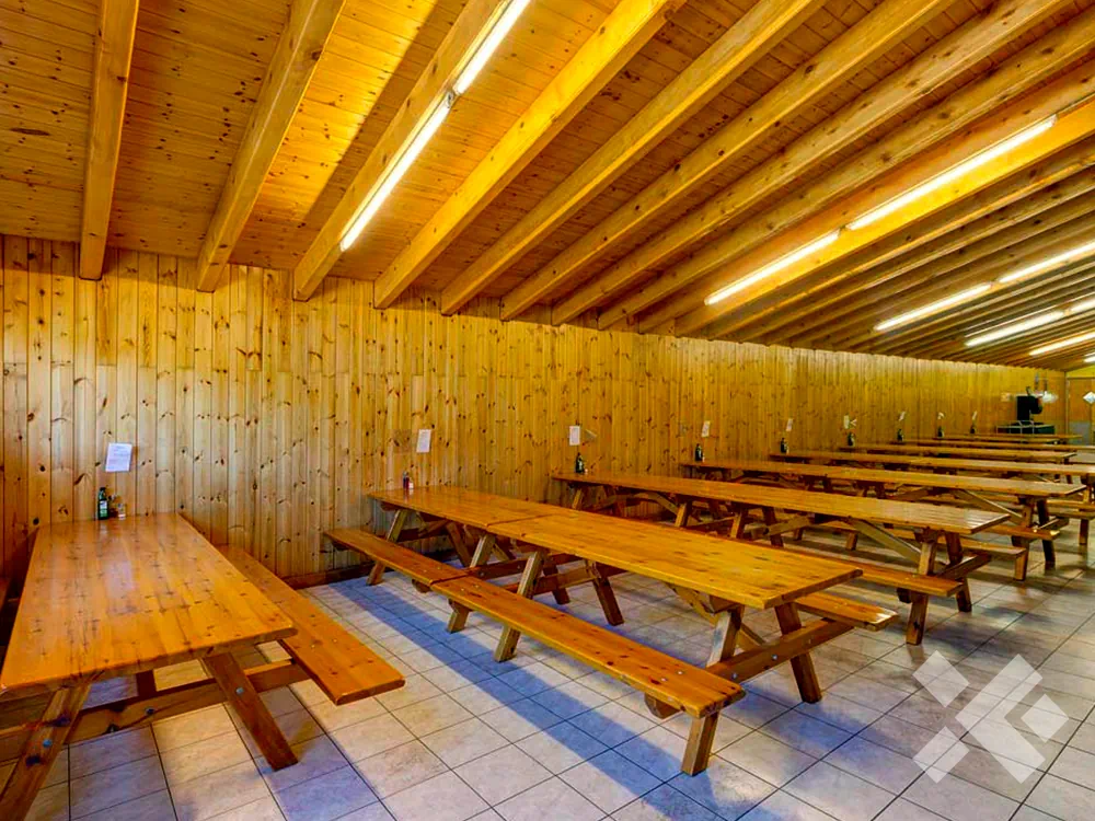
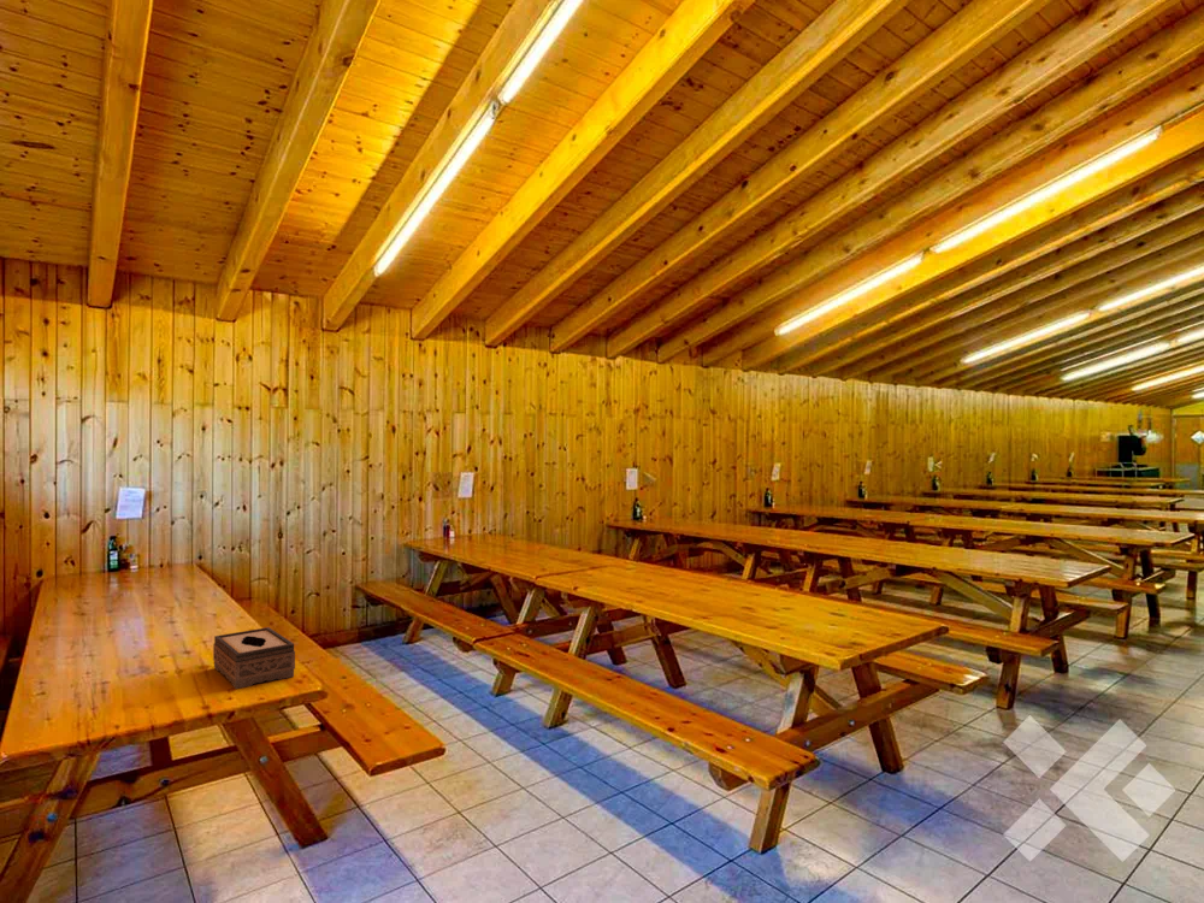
+ tissue box (253, 655)
